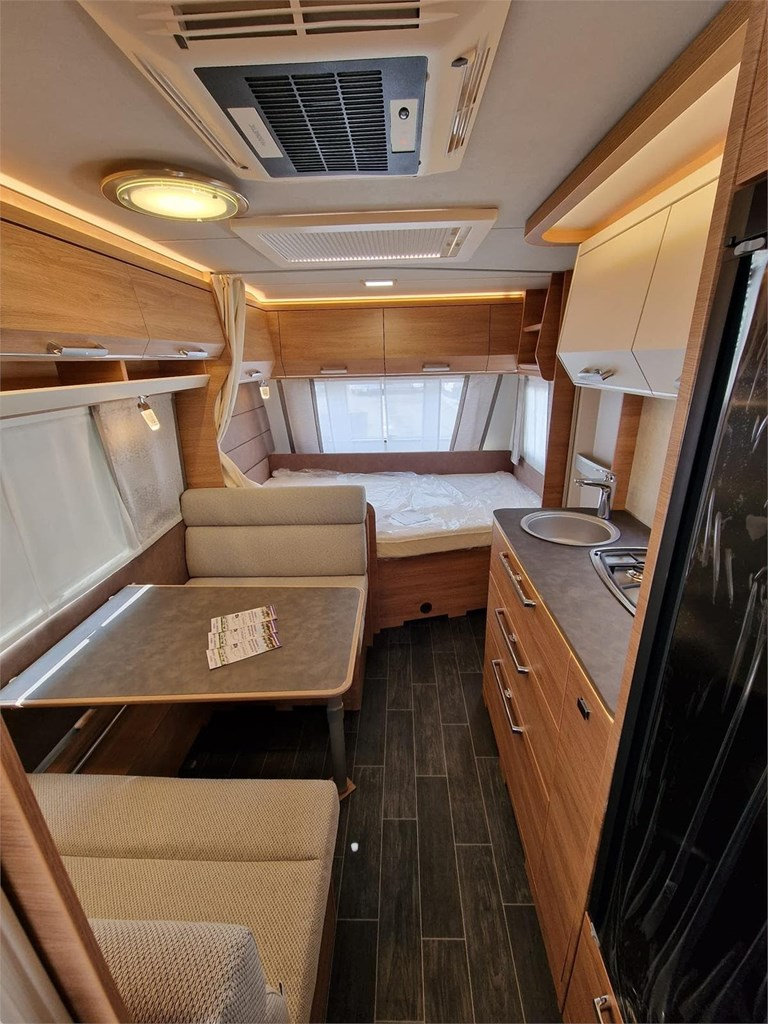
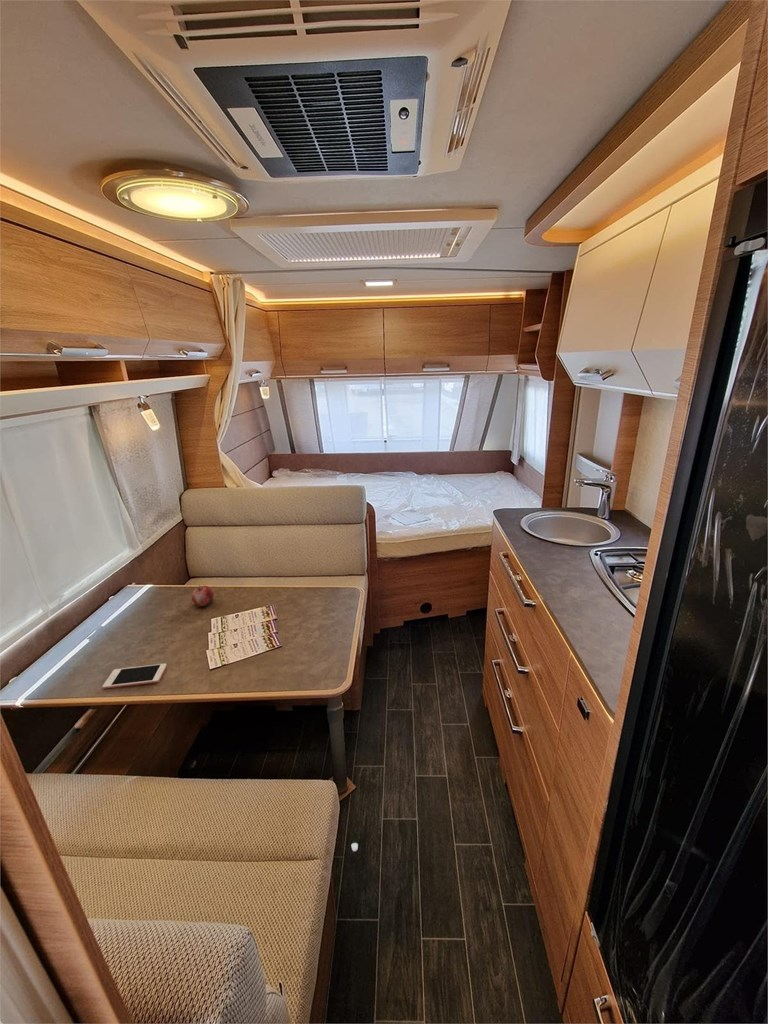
+ fruit (202, 594)
+ cell phone (135, 675)
